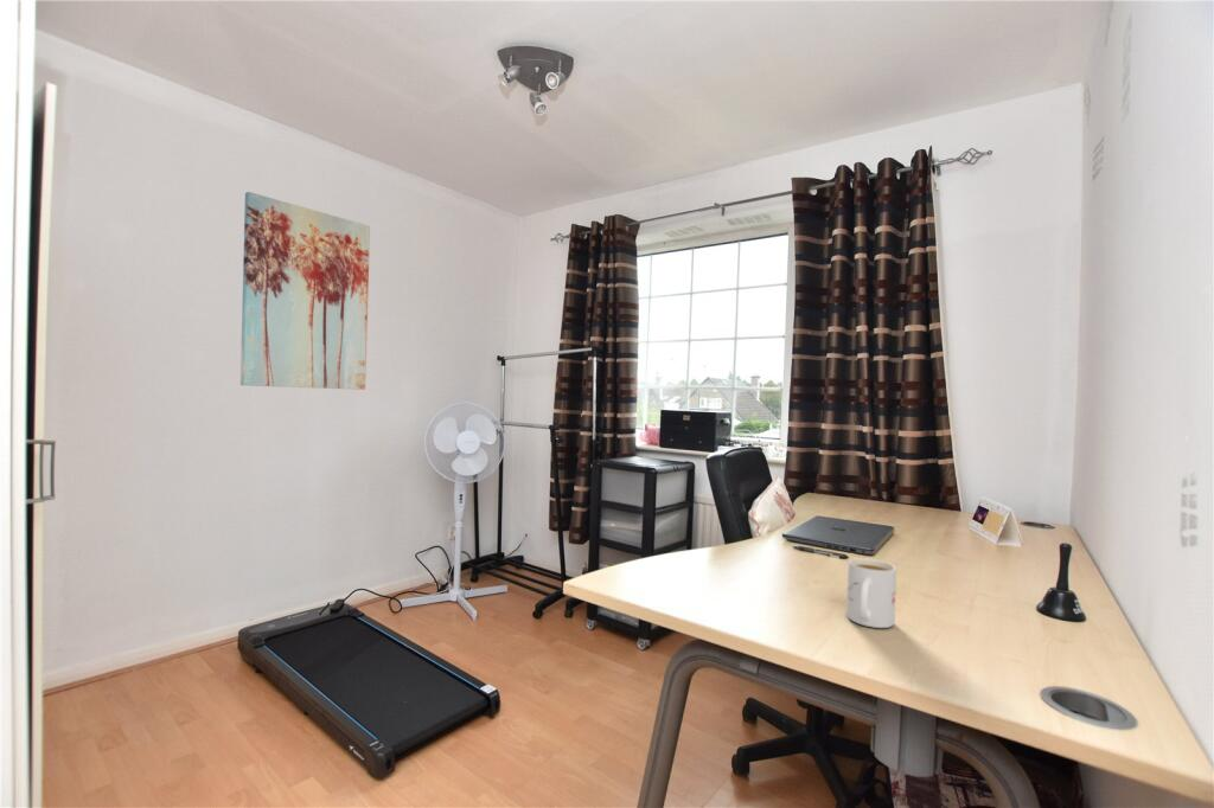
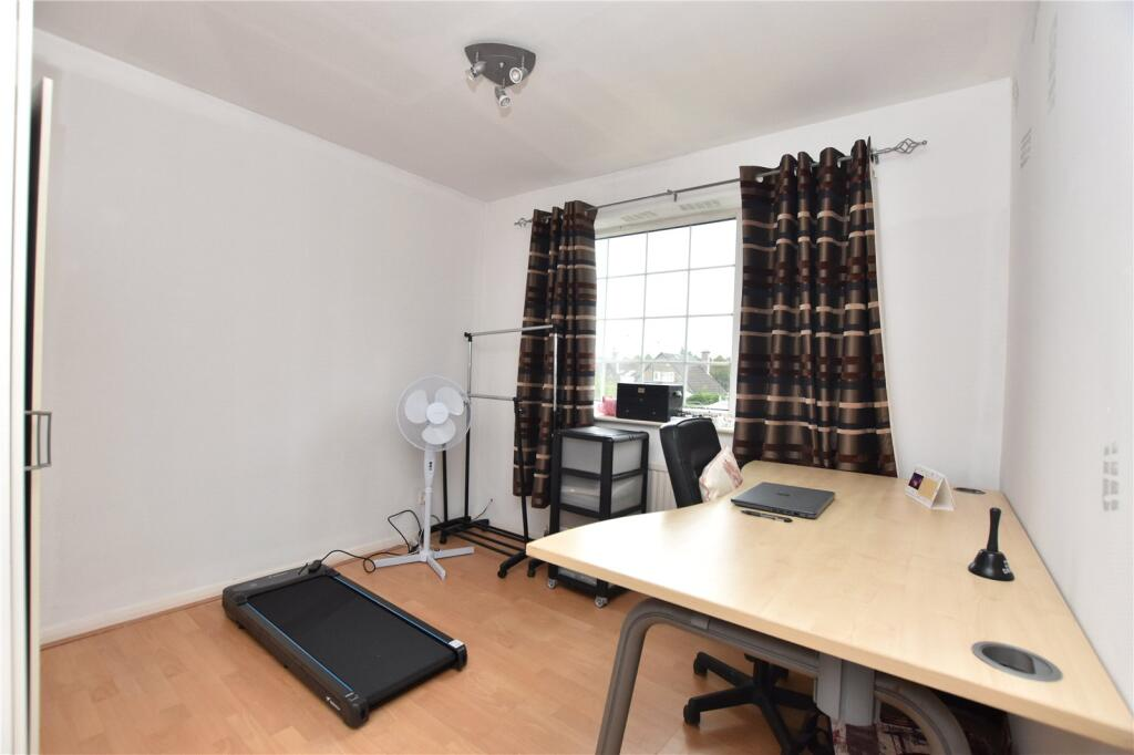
- mug (869, 594)
- wall art (309, 299)
